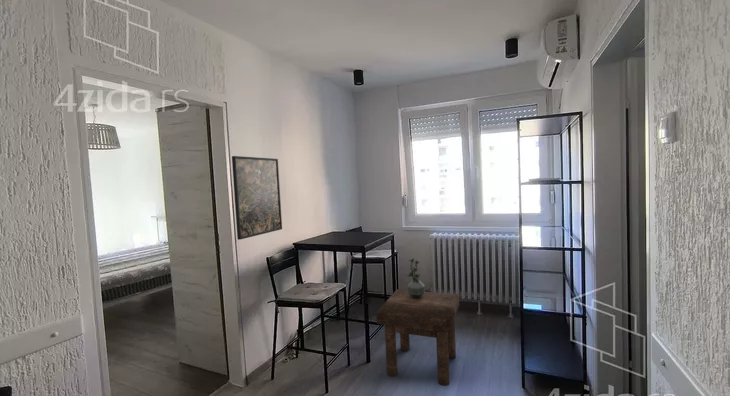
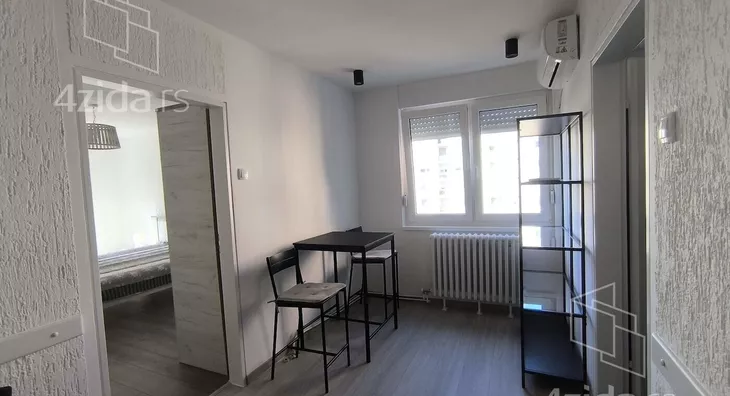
- stool (421, 333)
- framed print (259, 196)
- potted plant (415, 278)
